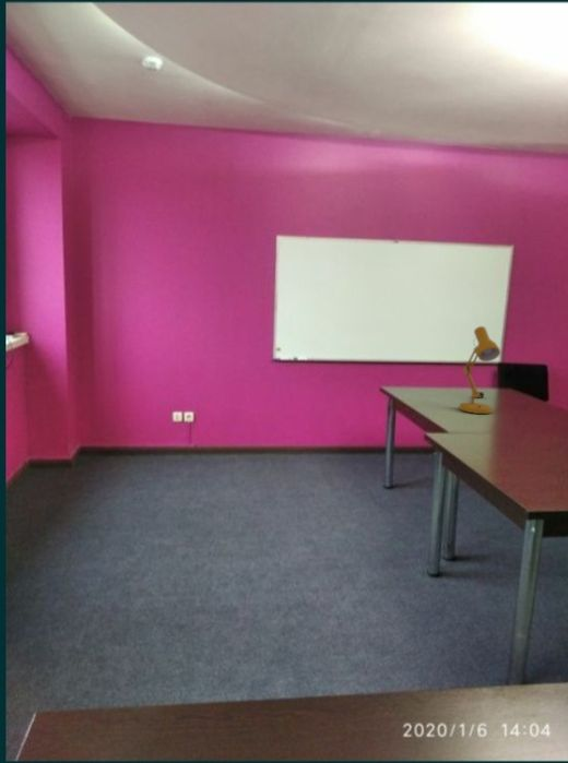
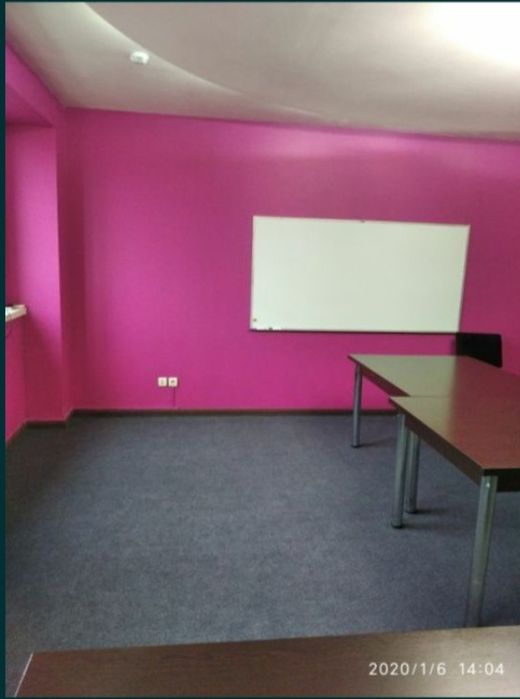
- desk lamp (482, 360)
